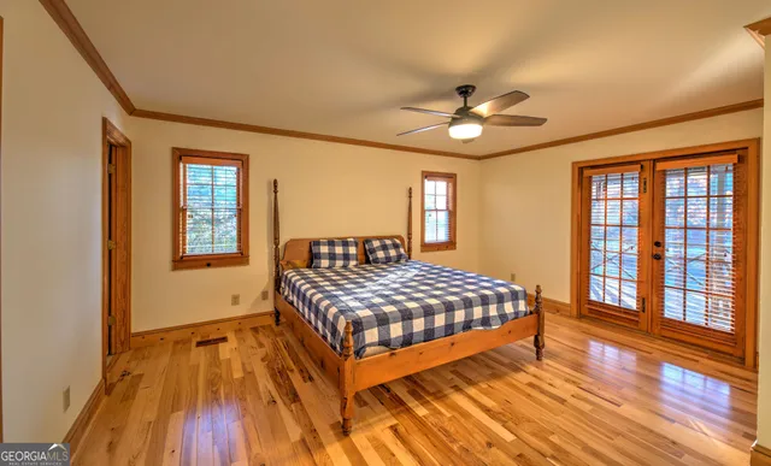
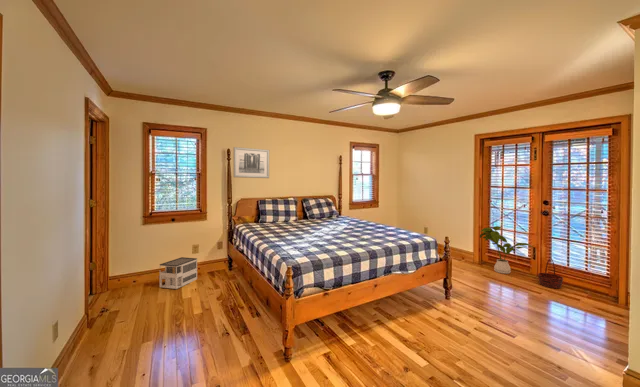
+ house plant (501, 249)
+ architectural model (178, 272)
+ basket (549, 273)
+ wall art (251, 163)
